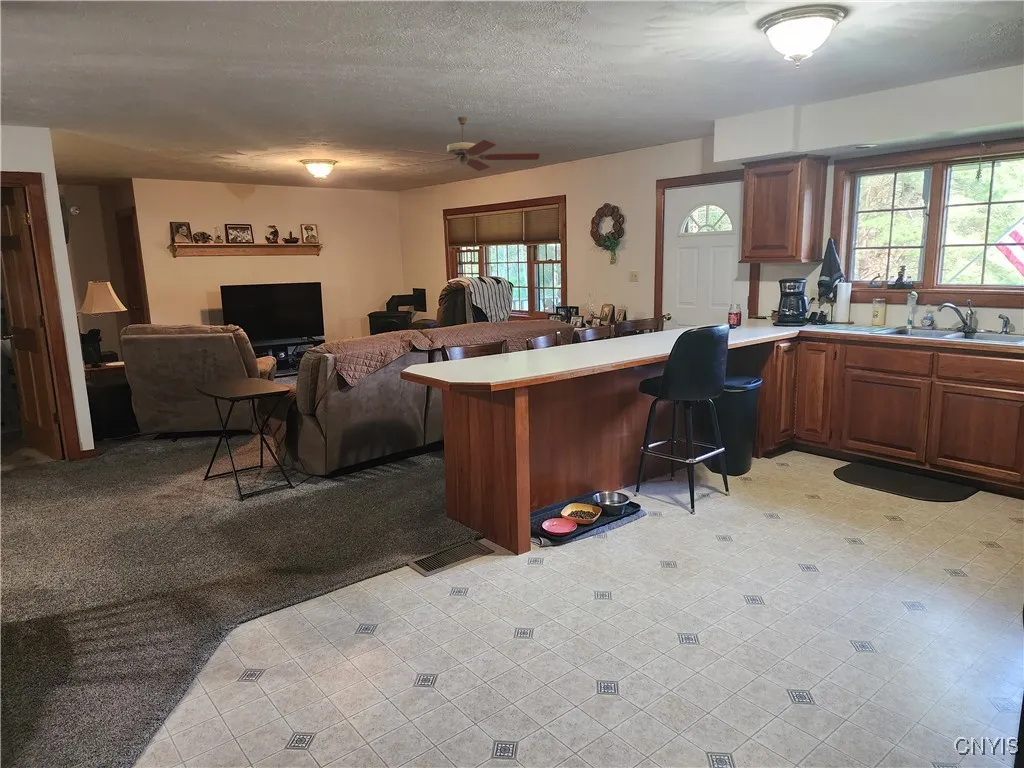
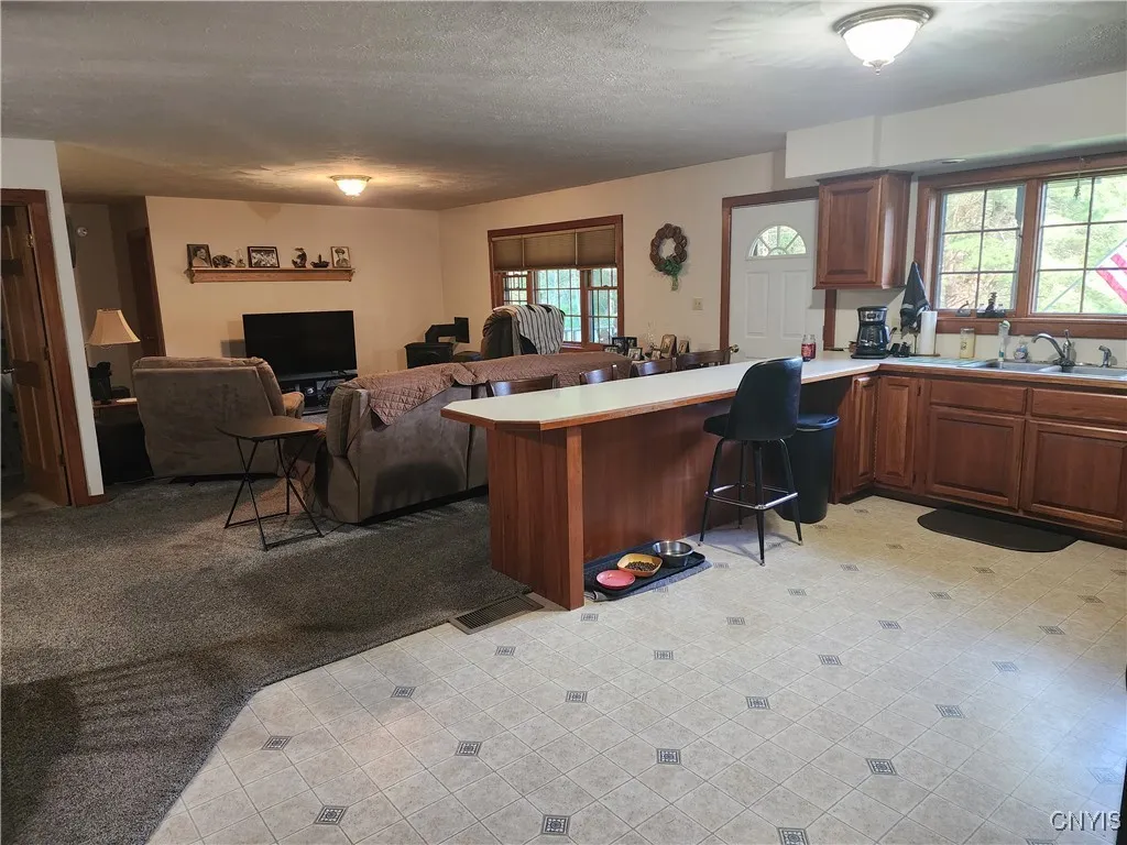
- ceiling fan (467, 142)
